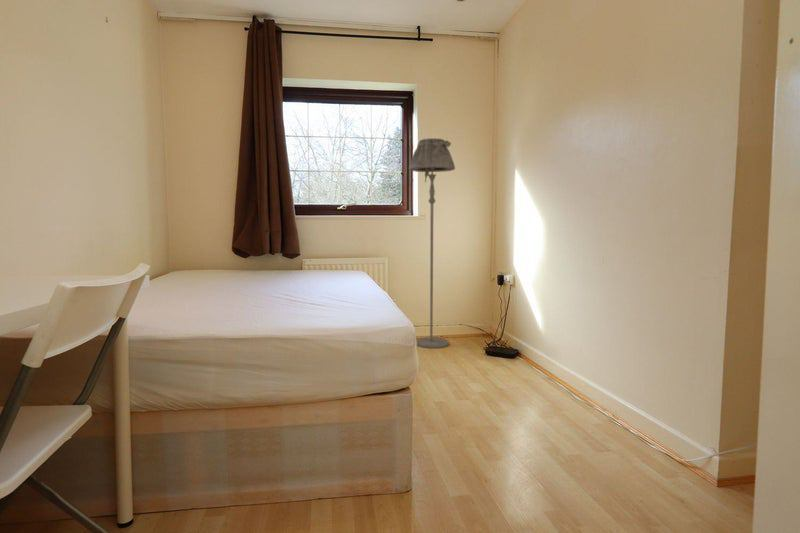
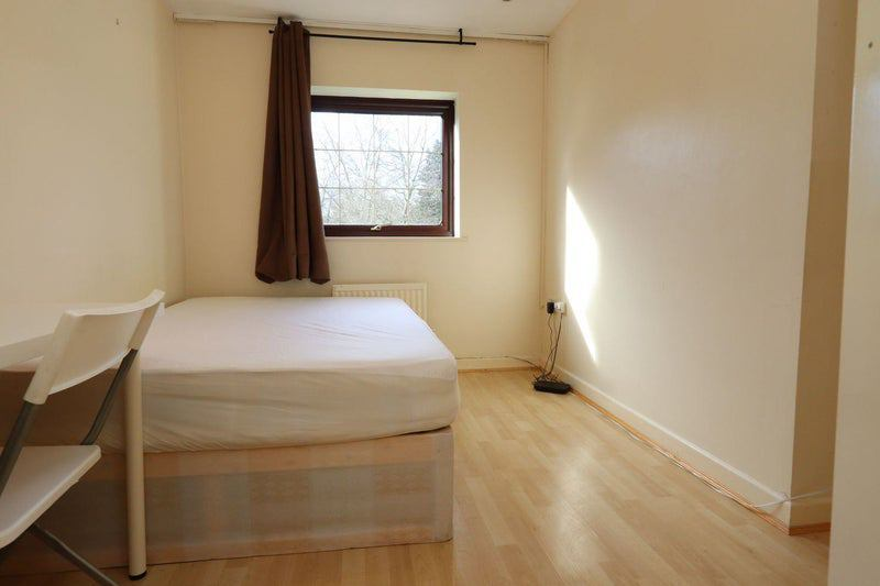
- floor lamp (431, 243)
